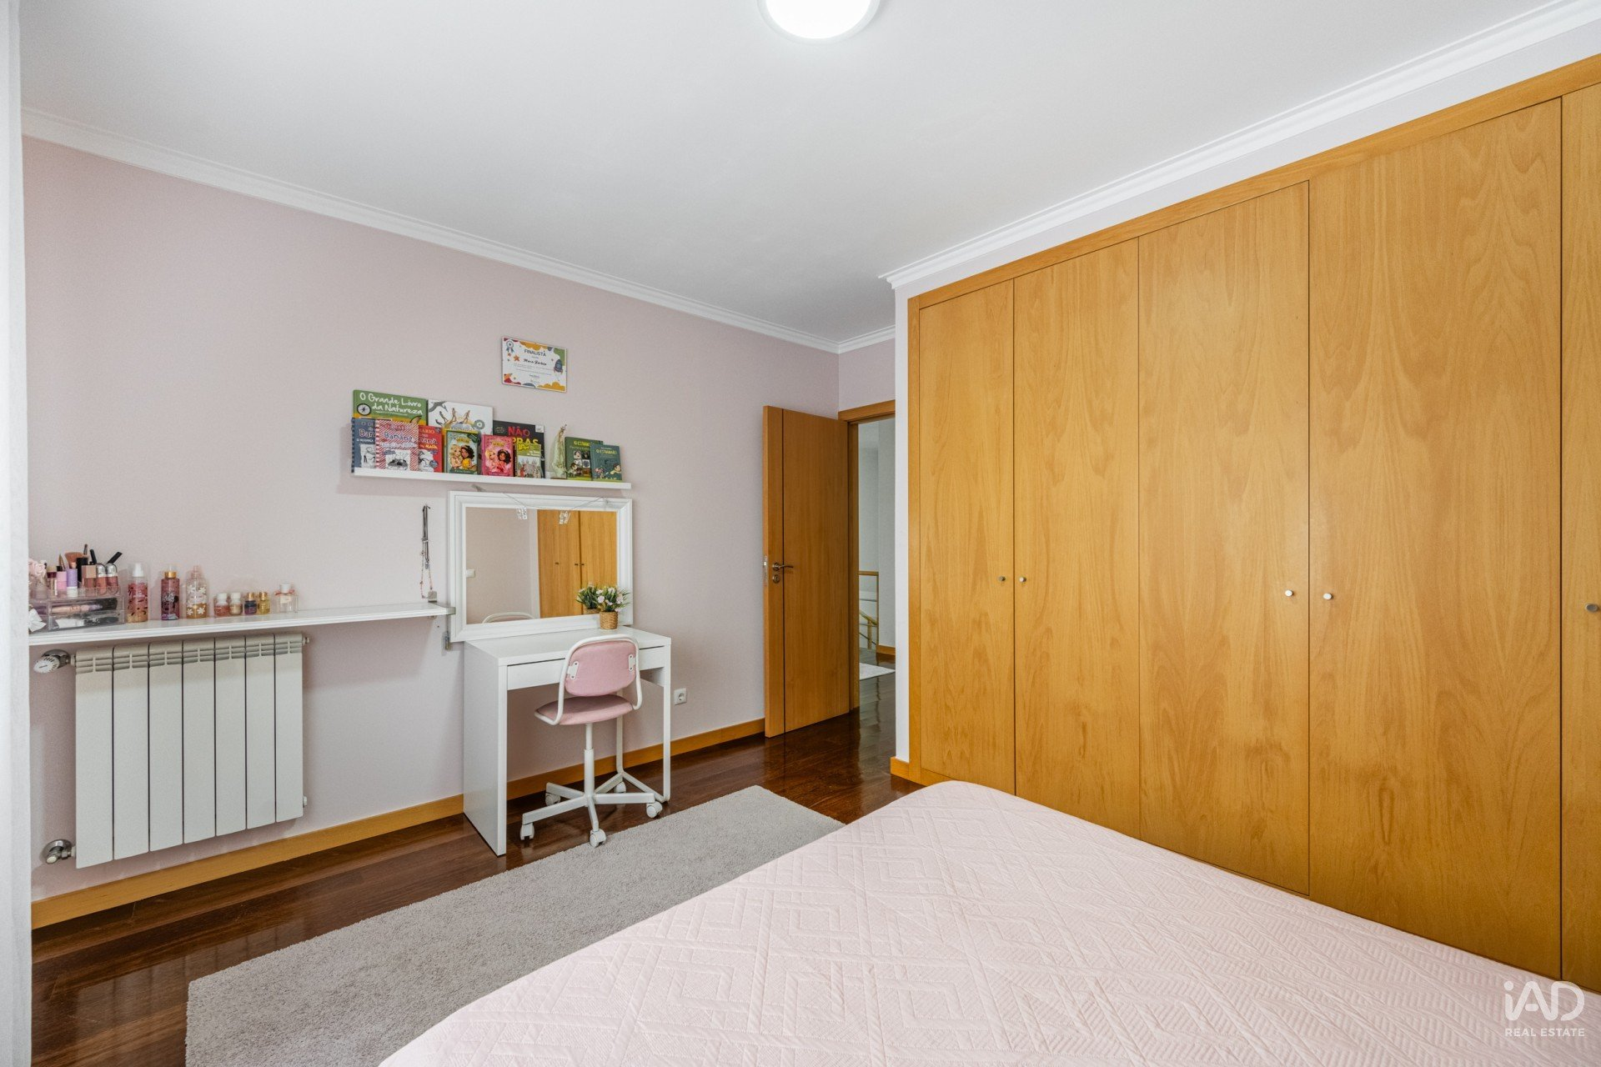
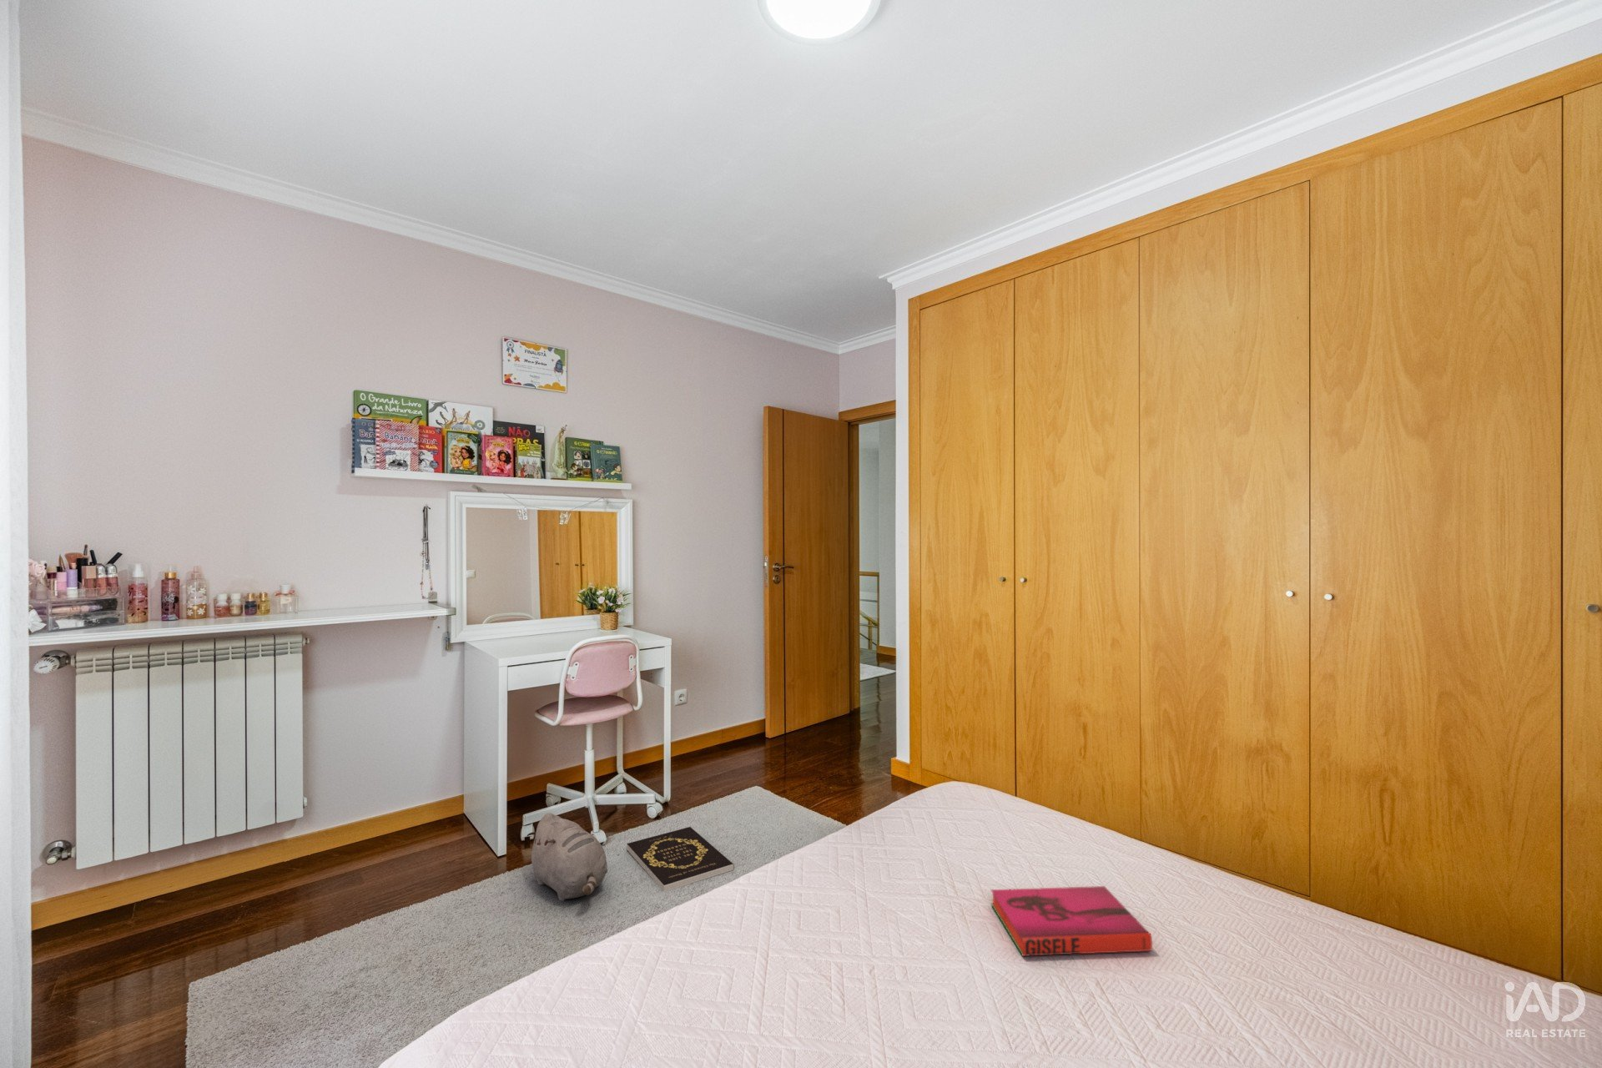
+ hardback book (1067, 919)
+ book (678, 856)
+ plush toy (572, 856)
